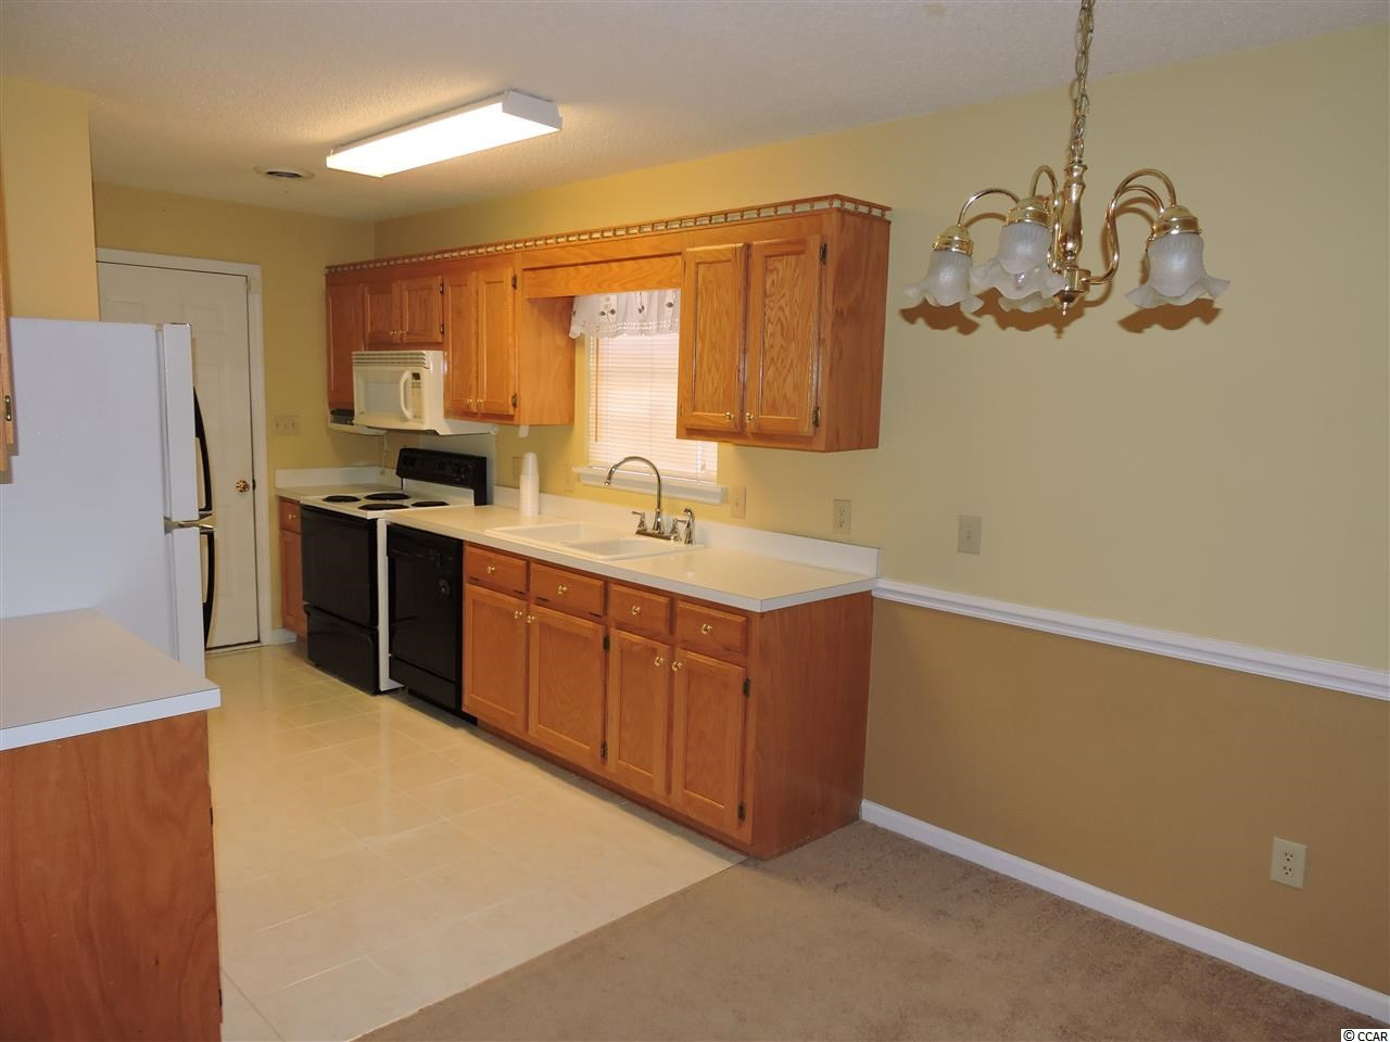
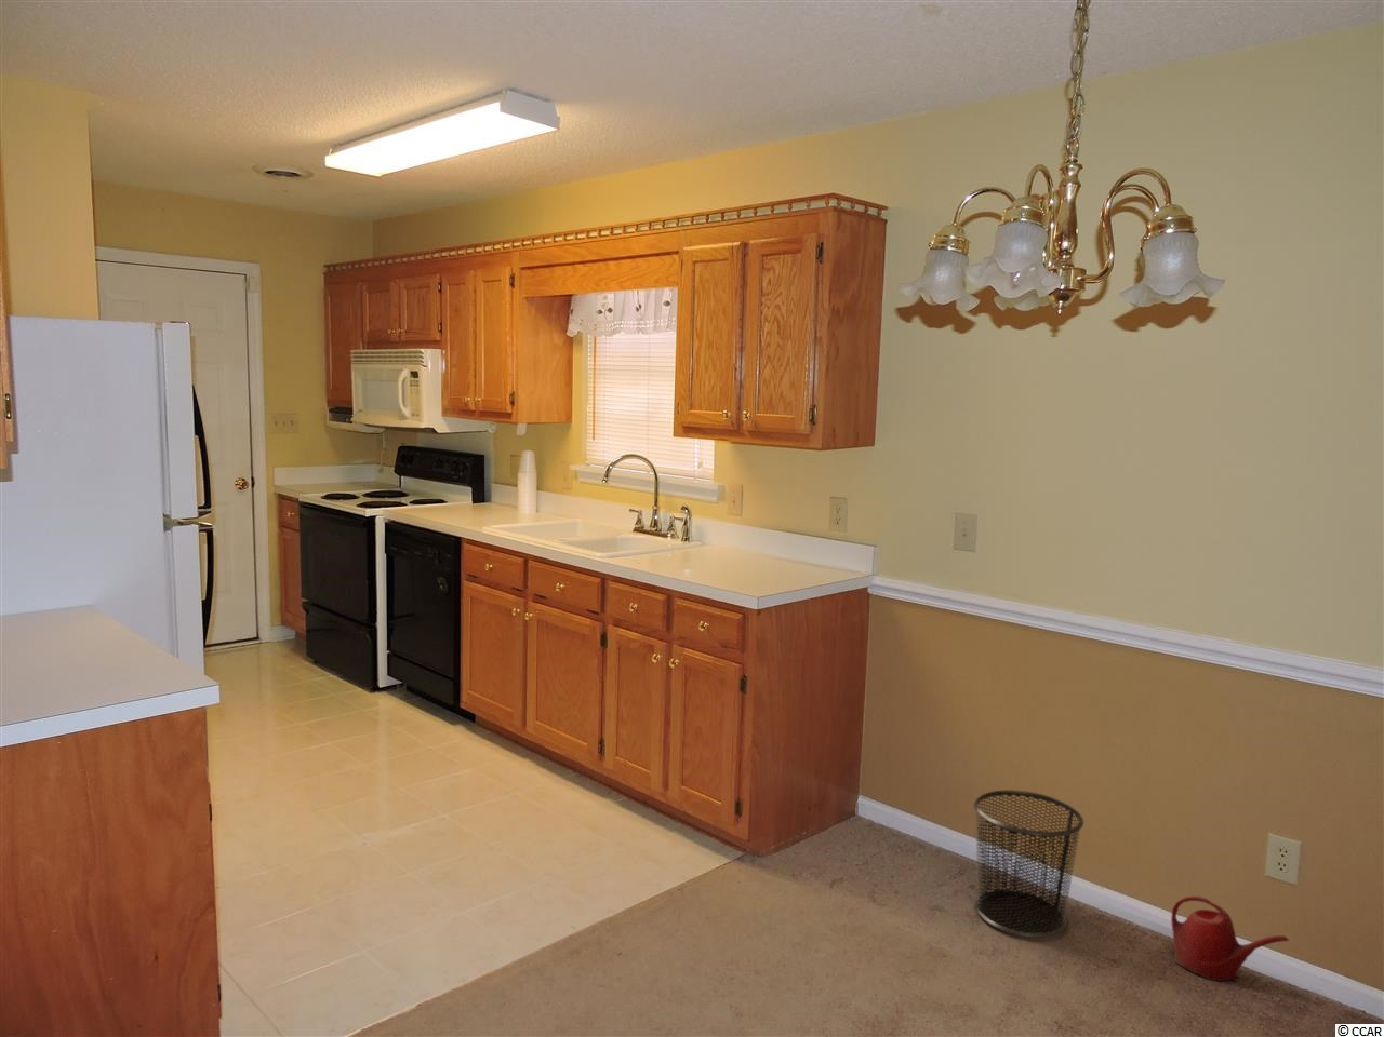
+ waste bin (1024, 862)
+ watering can (1226, 940)
